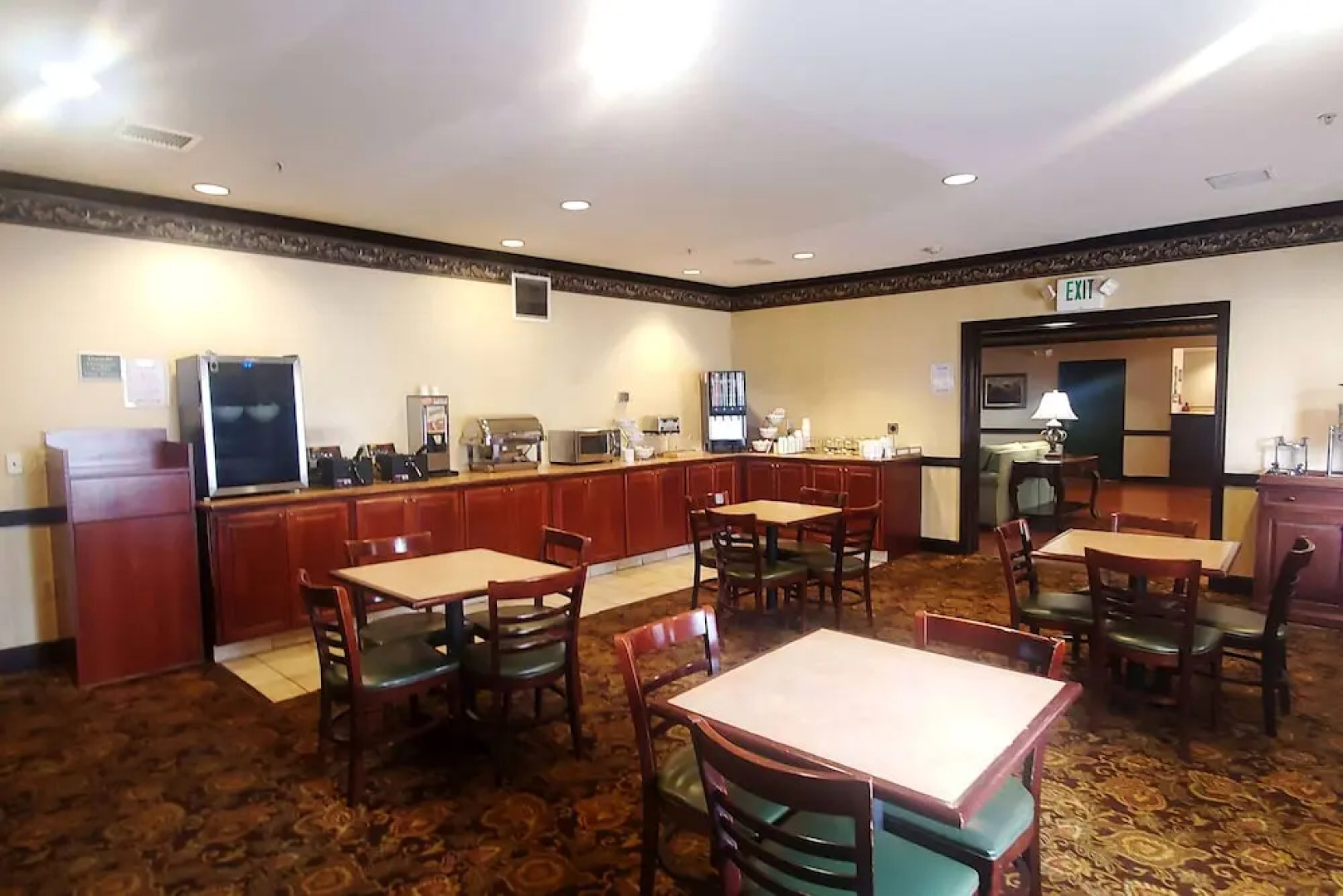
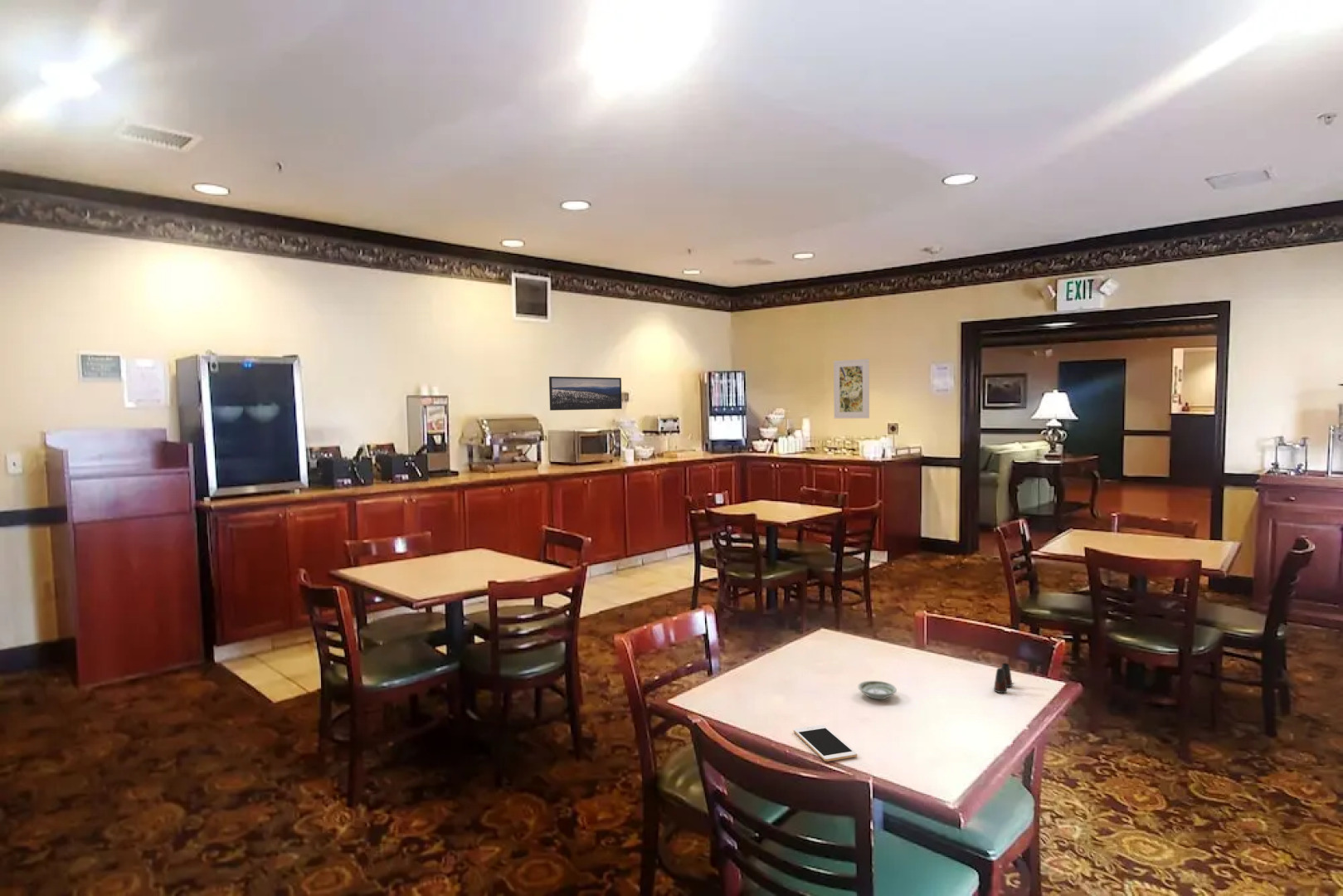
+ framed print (586, 393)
+ saucer (877, 691)
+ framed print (851, 389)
+ salt shaker (1004, 675)
+ cell phone (824, 742)
